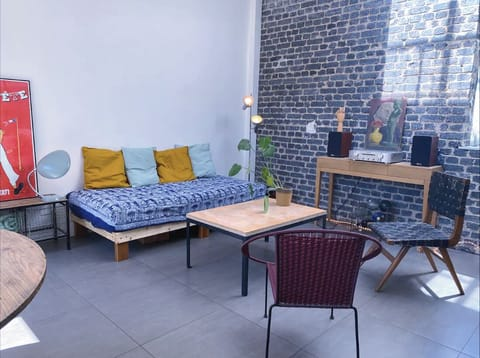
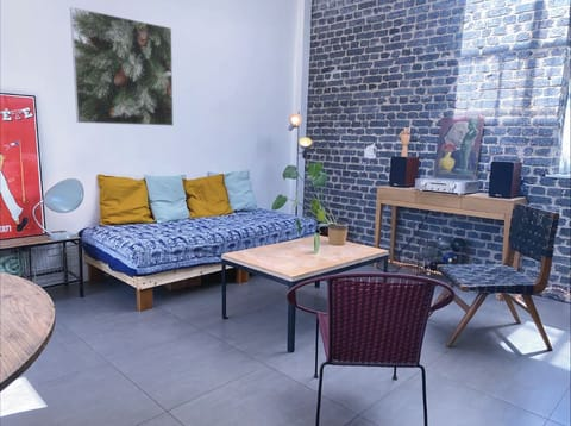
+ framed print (126, 71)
